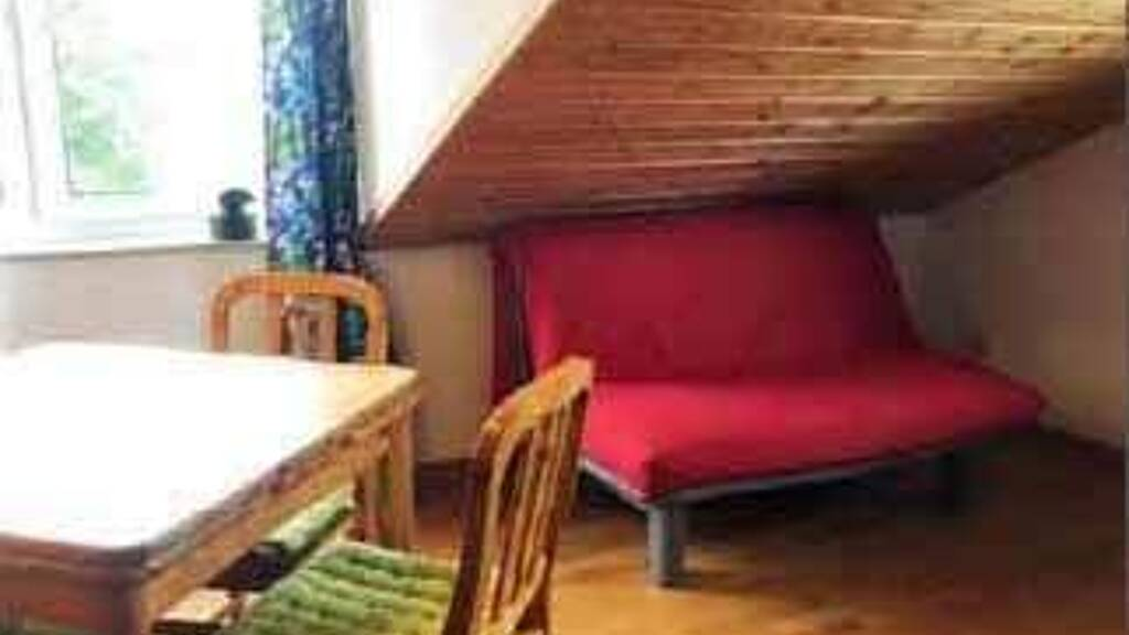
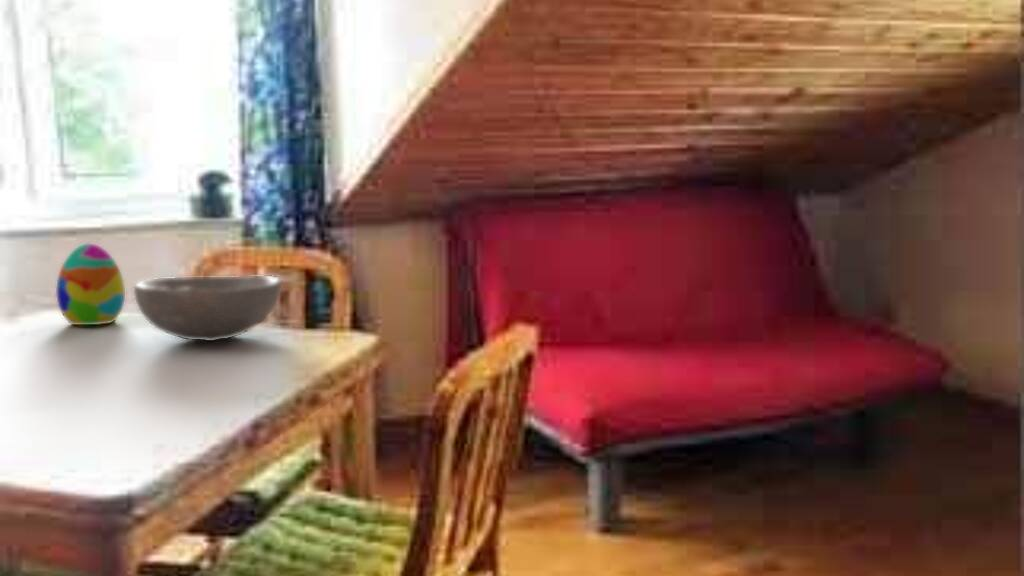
+ decorative egg (90, 283)
+ bowl (209, 310)
